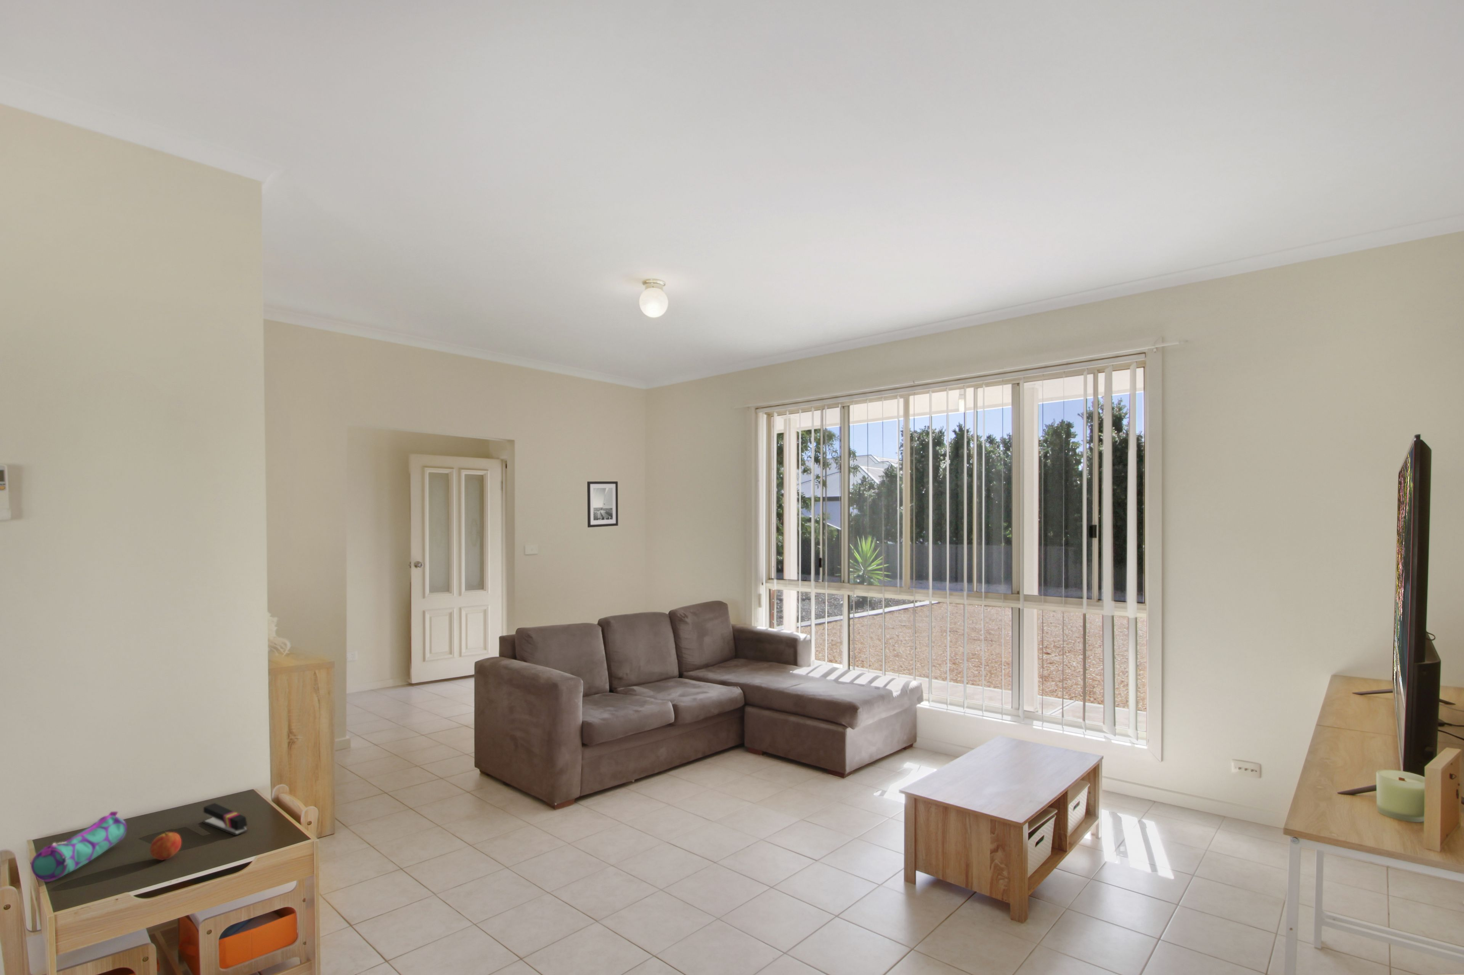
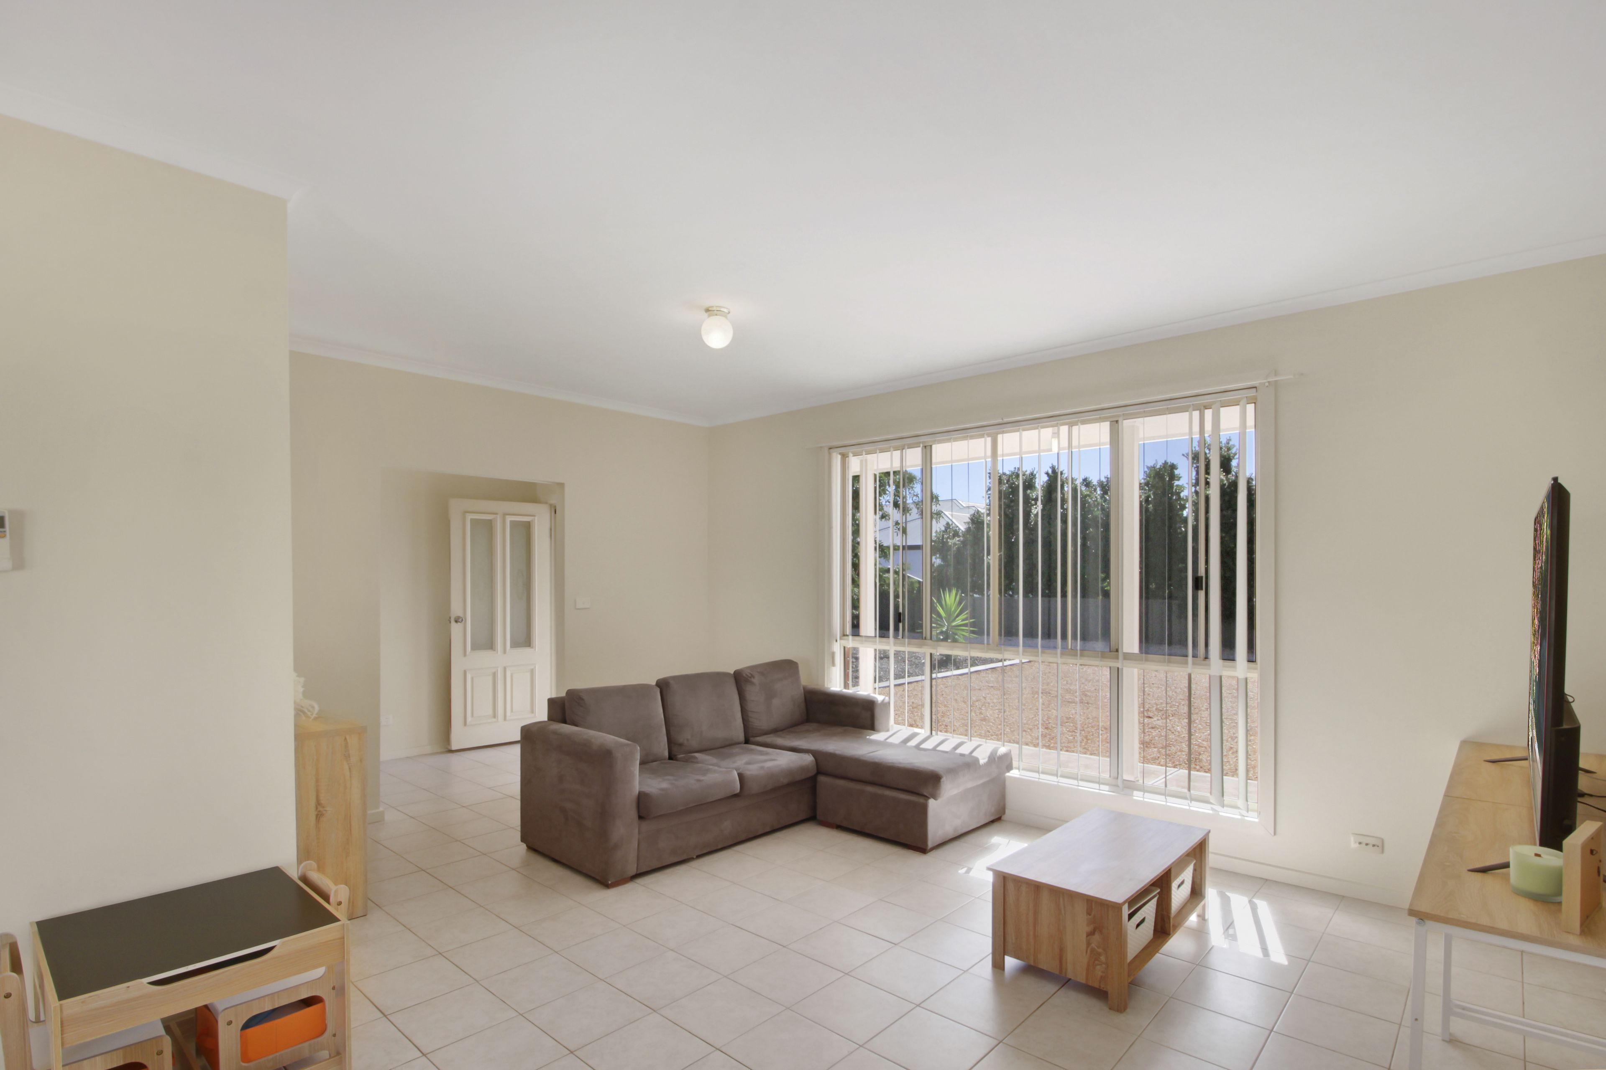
- stapler (225, 818)
- fruit (165, 844)
- pencil case (82, 846)
- wall art (603, 504)
